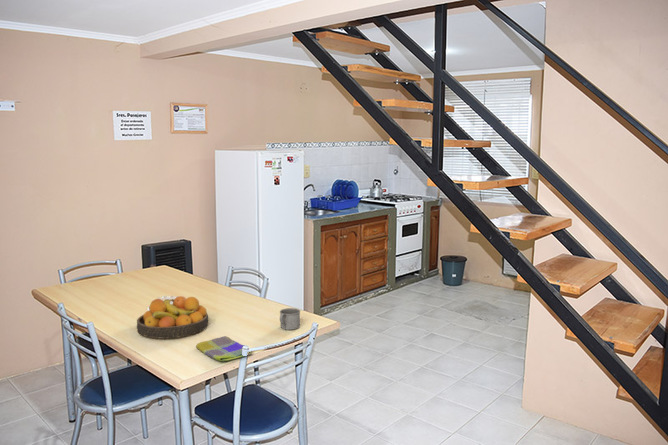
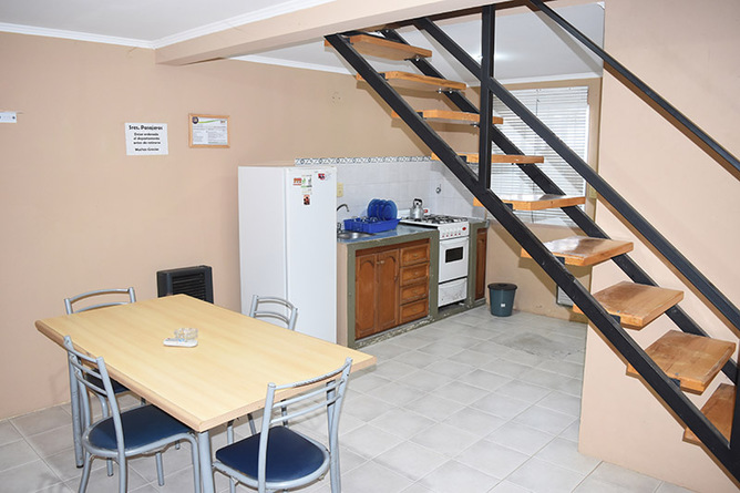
- mug (289, 319)
- fruit bowl (172, 312)
- dish towel (223, 348)
